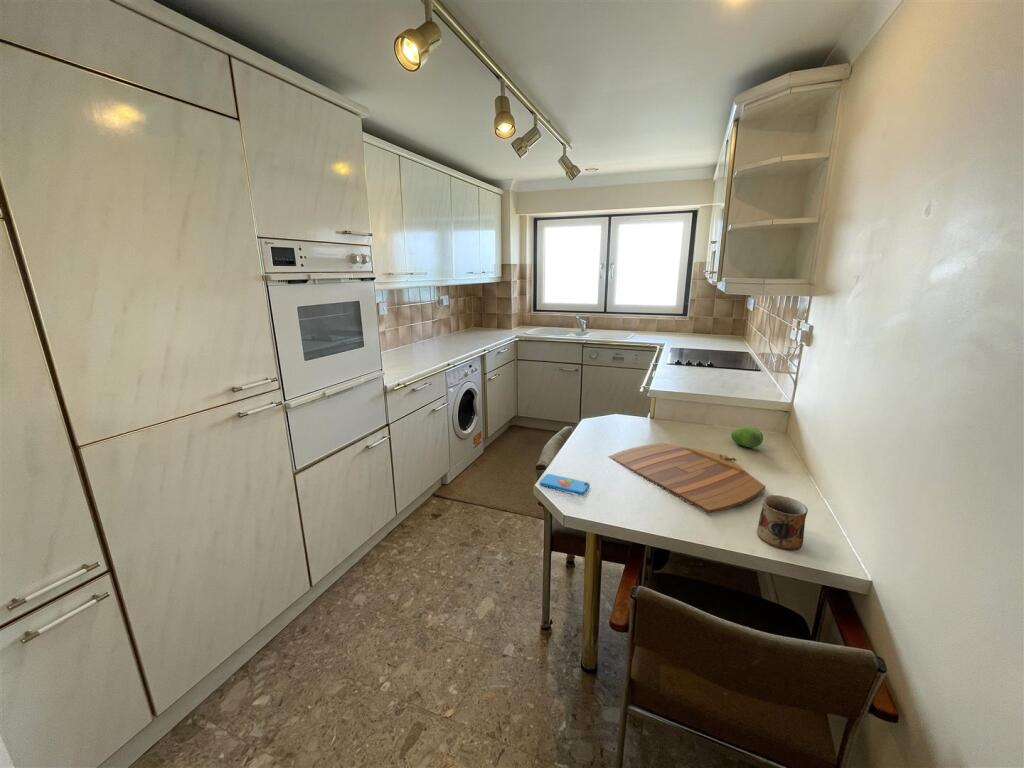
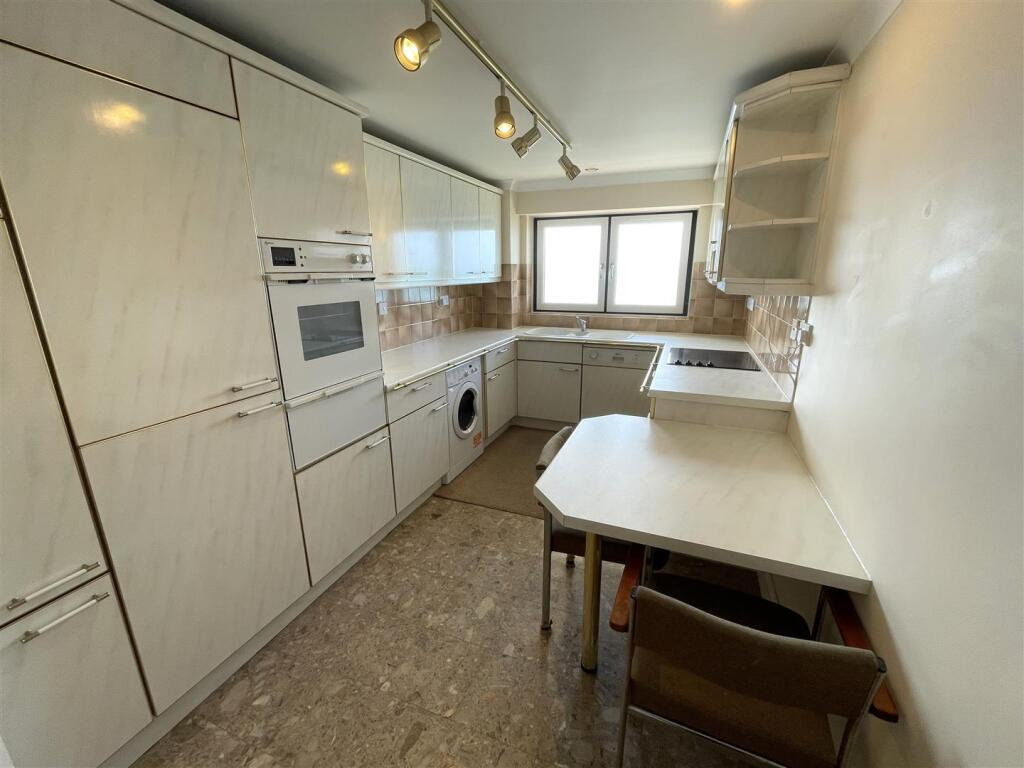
- smartphone (564, 484)
- mug (782, 519)
- cutting board (691, 466)
- fruit (746, 436)
